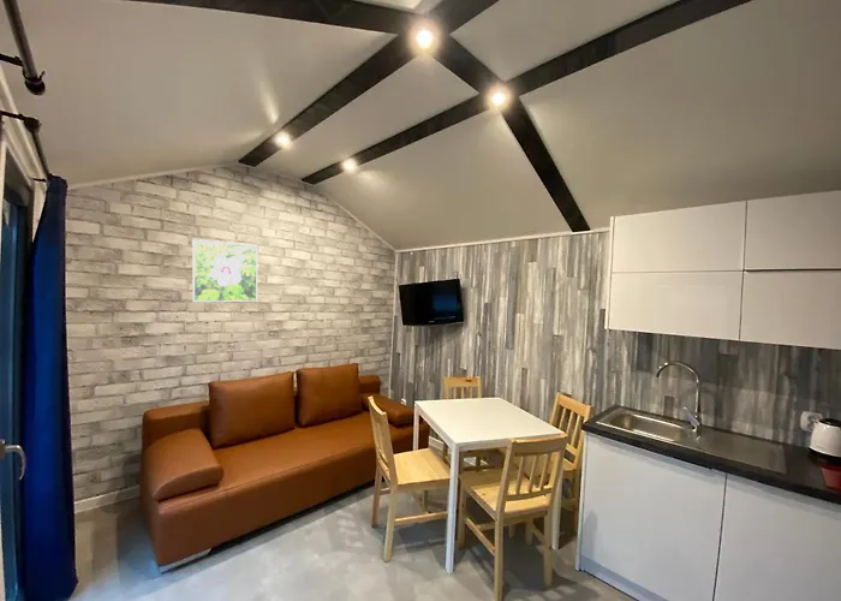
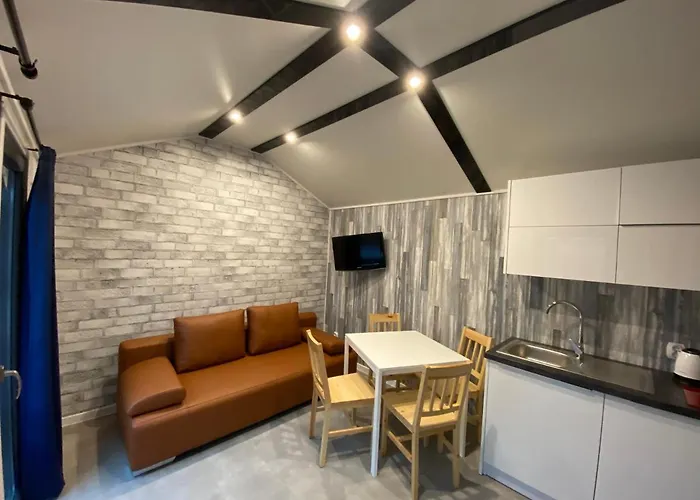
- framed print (226, 272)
